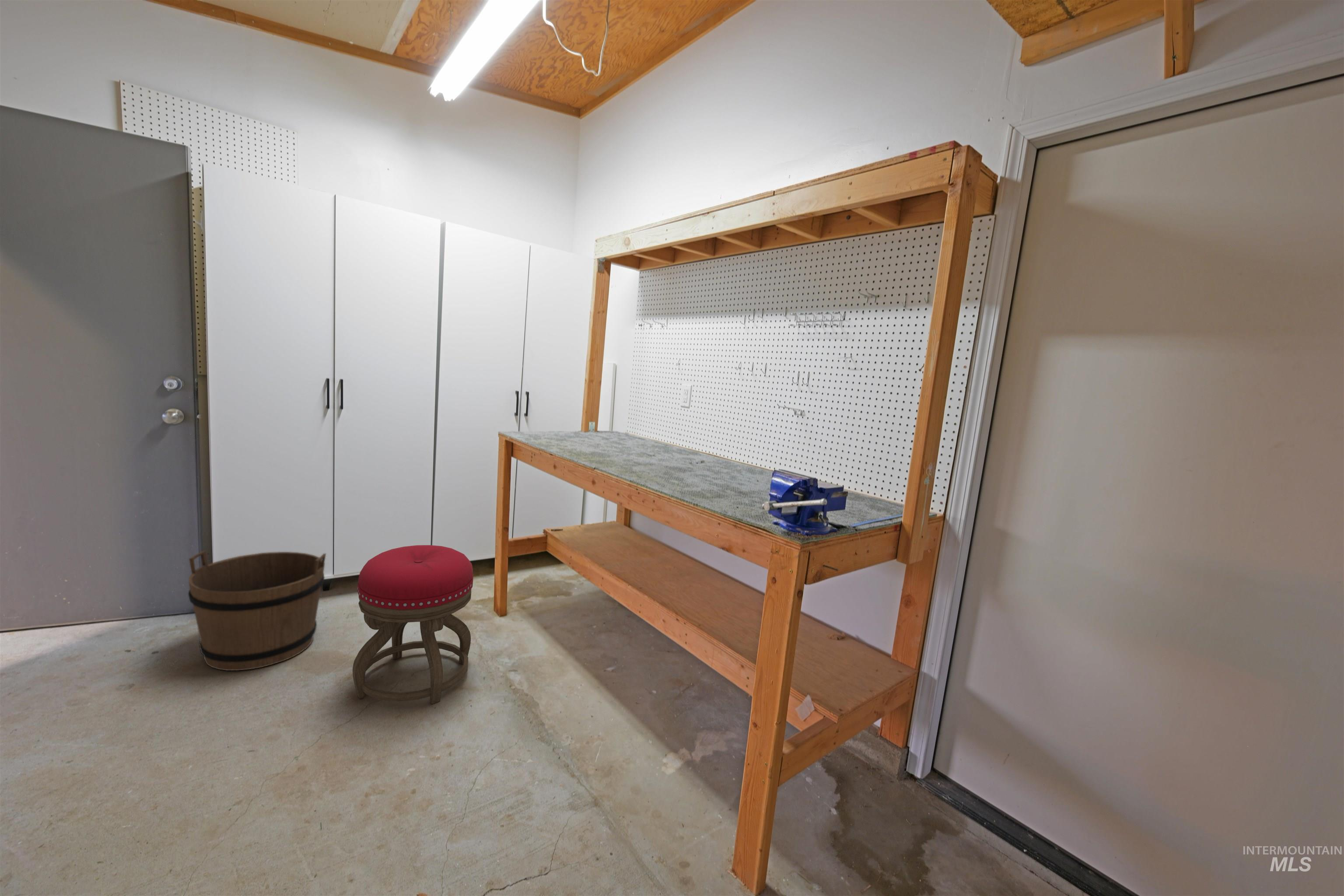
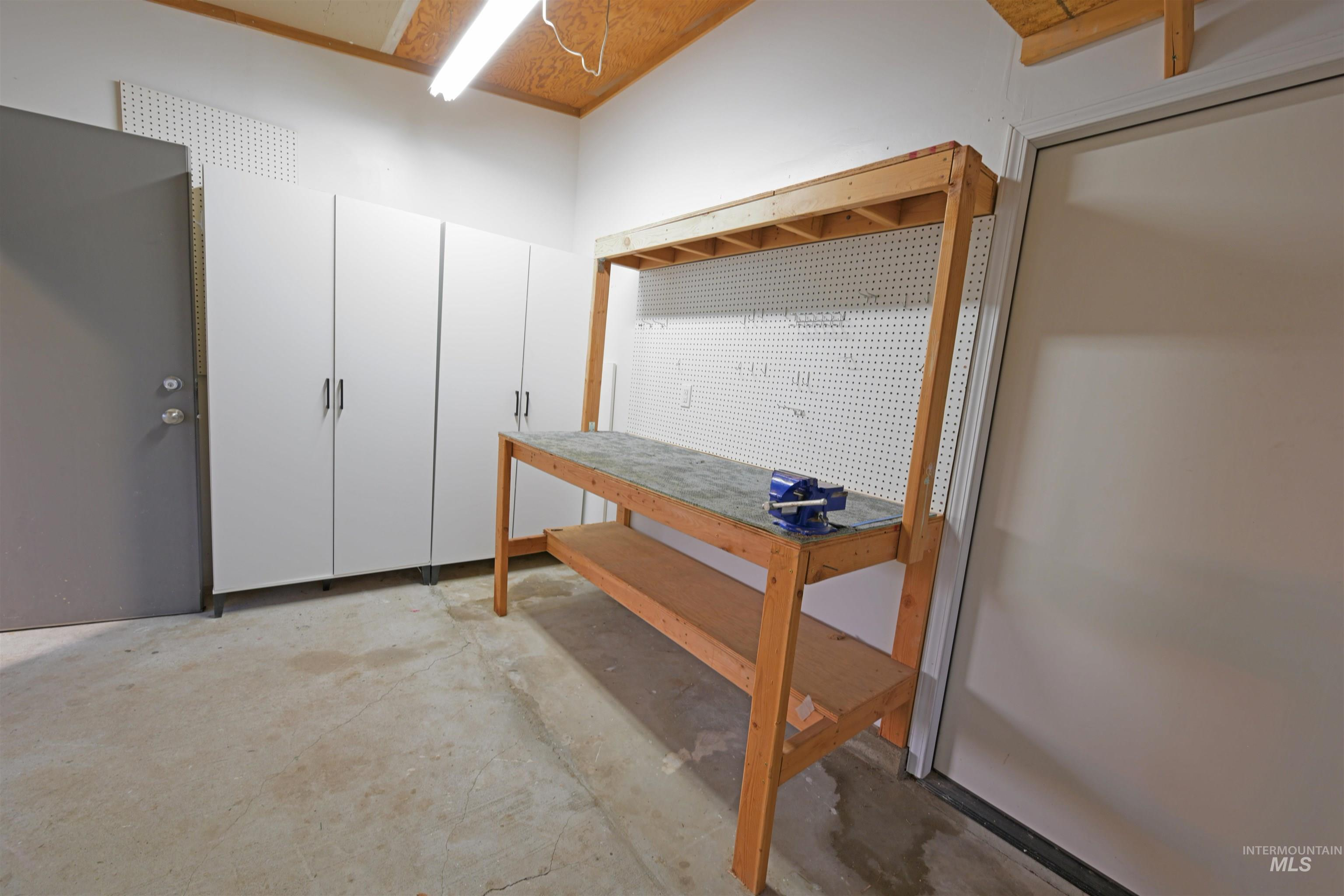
- bucket (261, 602)
- stool (416, 618)
